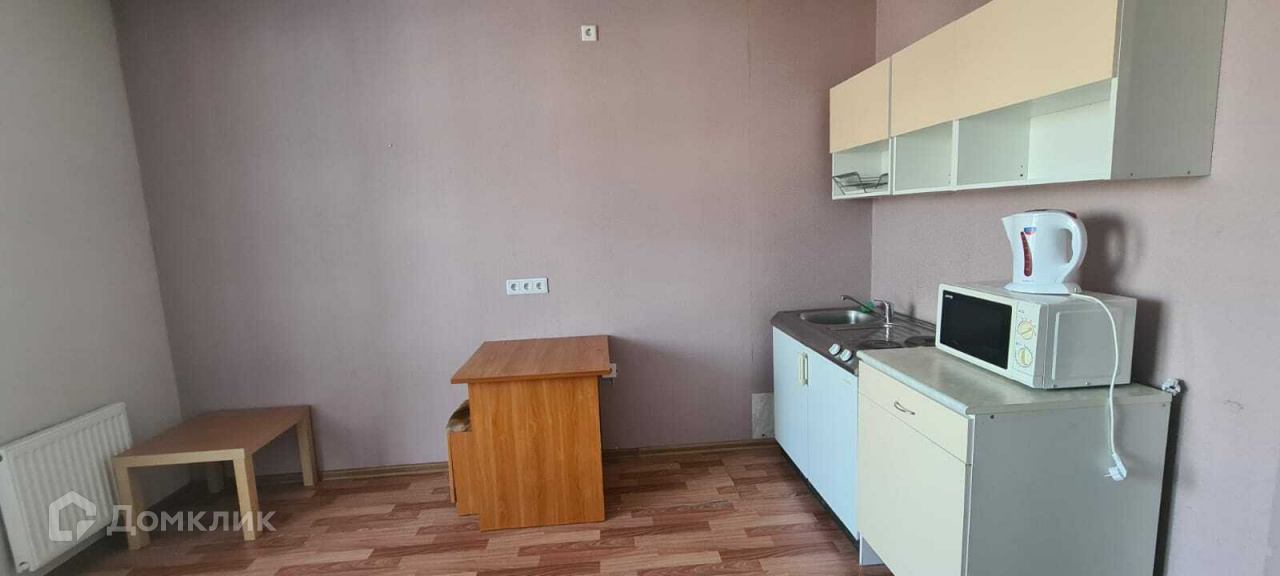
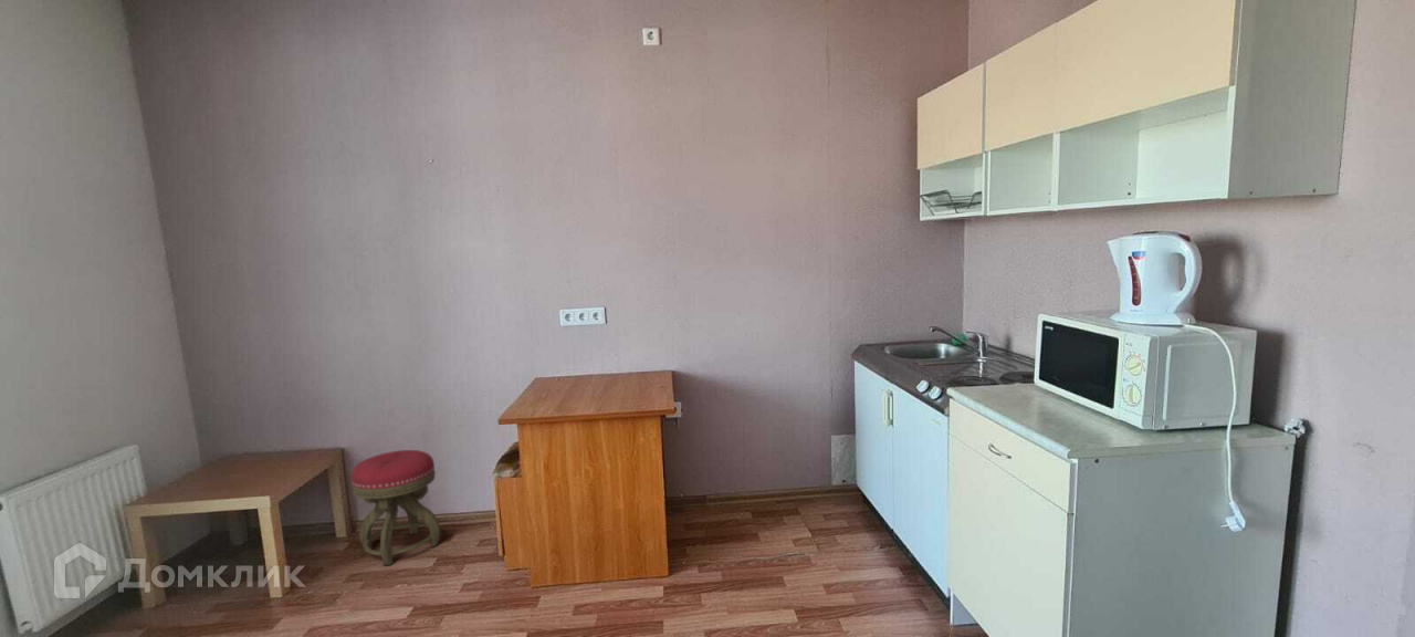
+ stool (397, 503)
